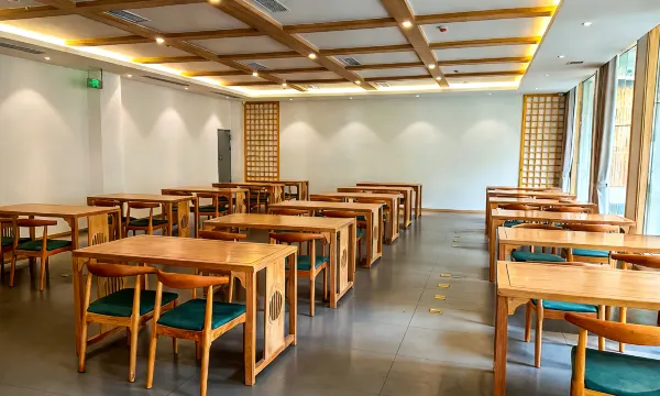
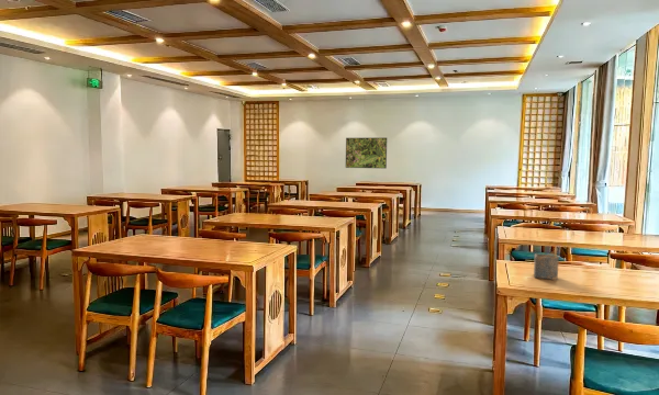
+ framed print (366, 153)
+ napkin holder (546, 262)
